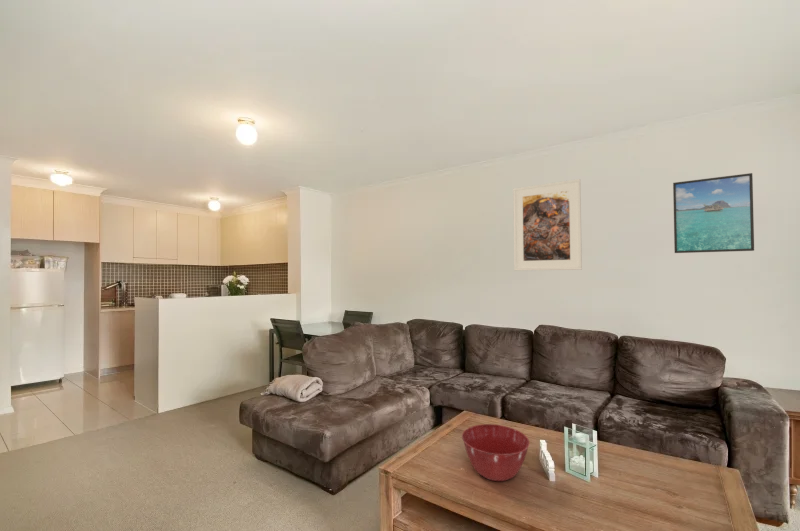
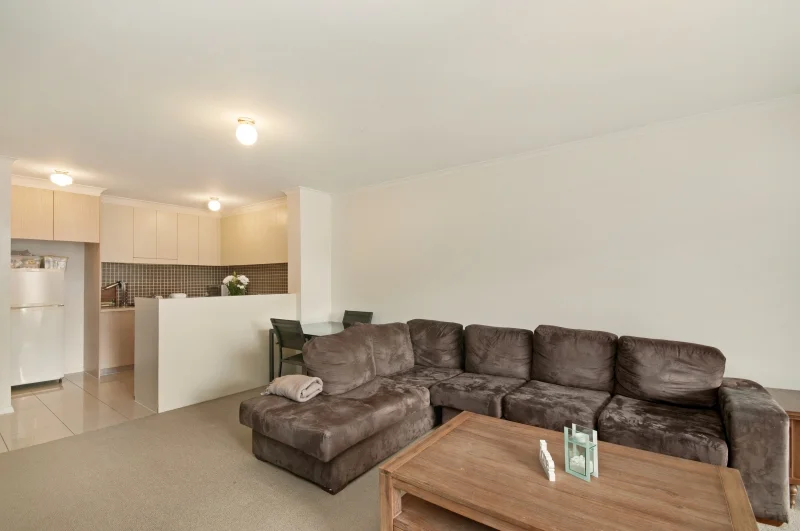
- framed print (711, 215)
- mixing bowl (495, 455)
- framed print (545, 227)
